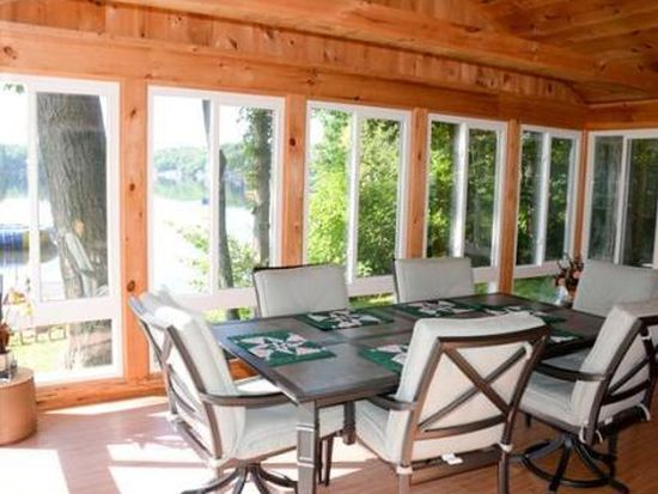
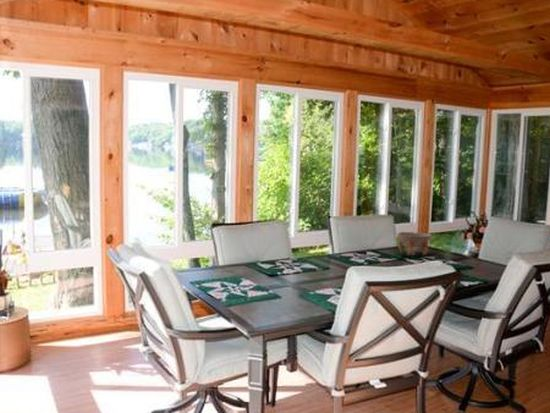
+ bowl (413, 243)
